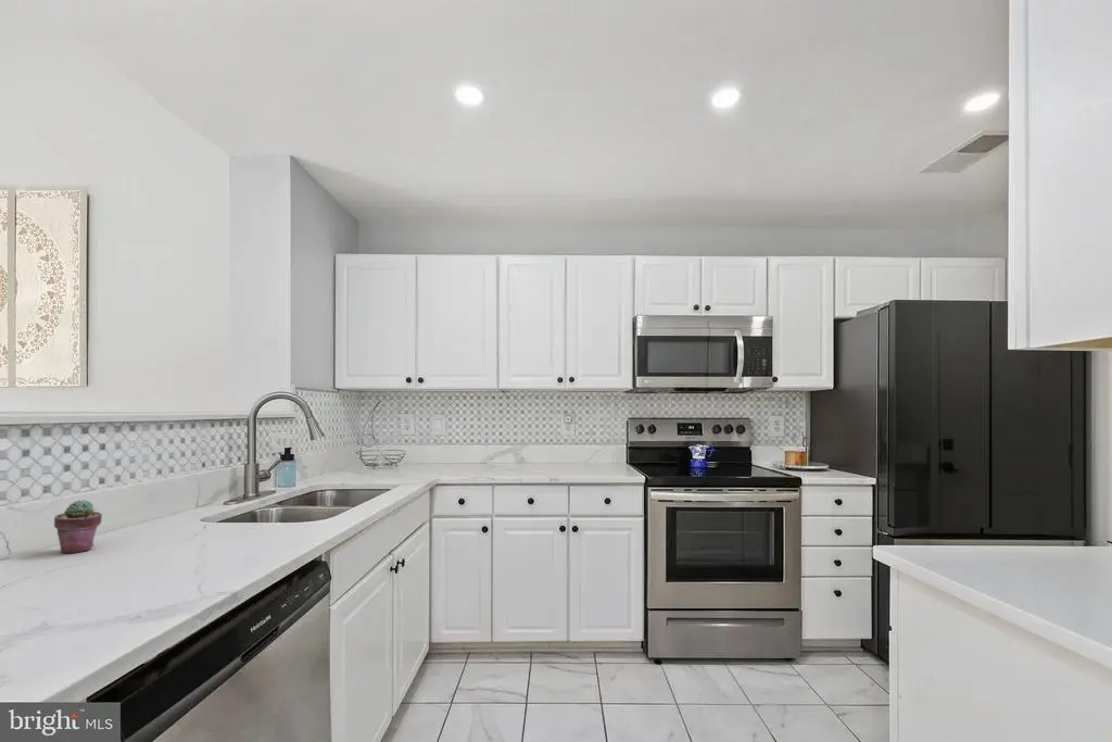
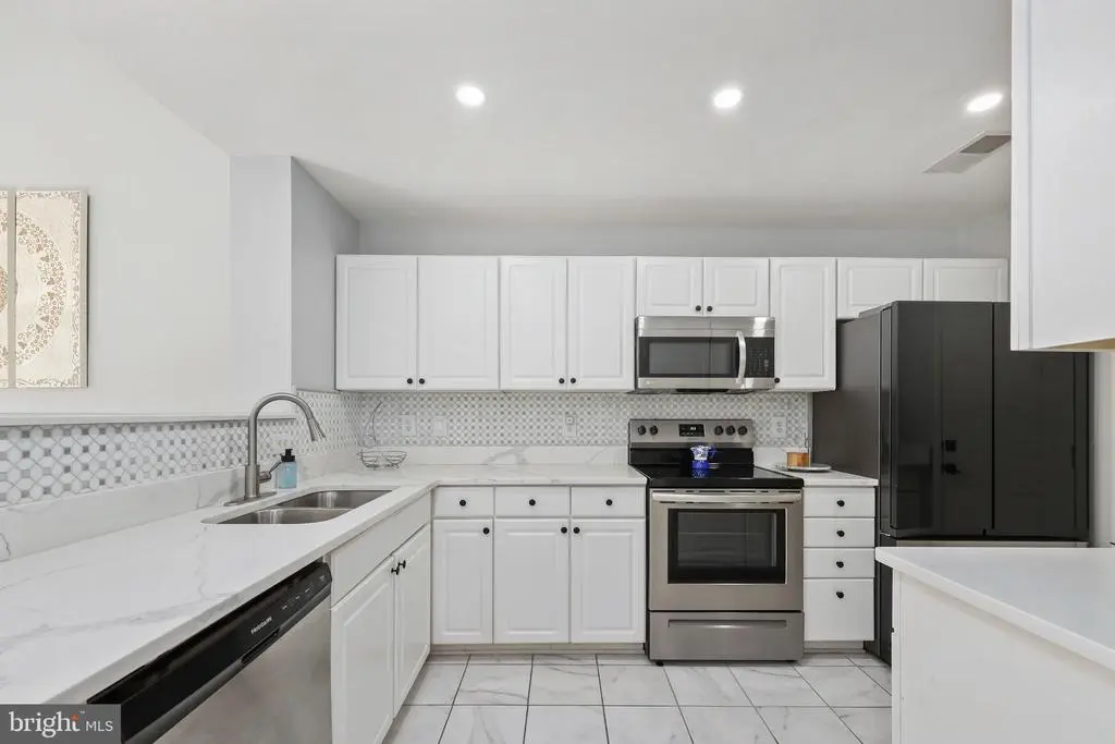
- potted succulent (78, 525)
